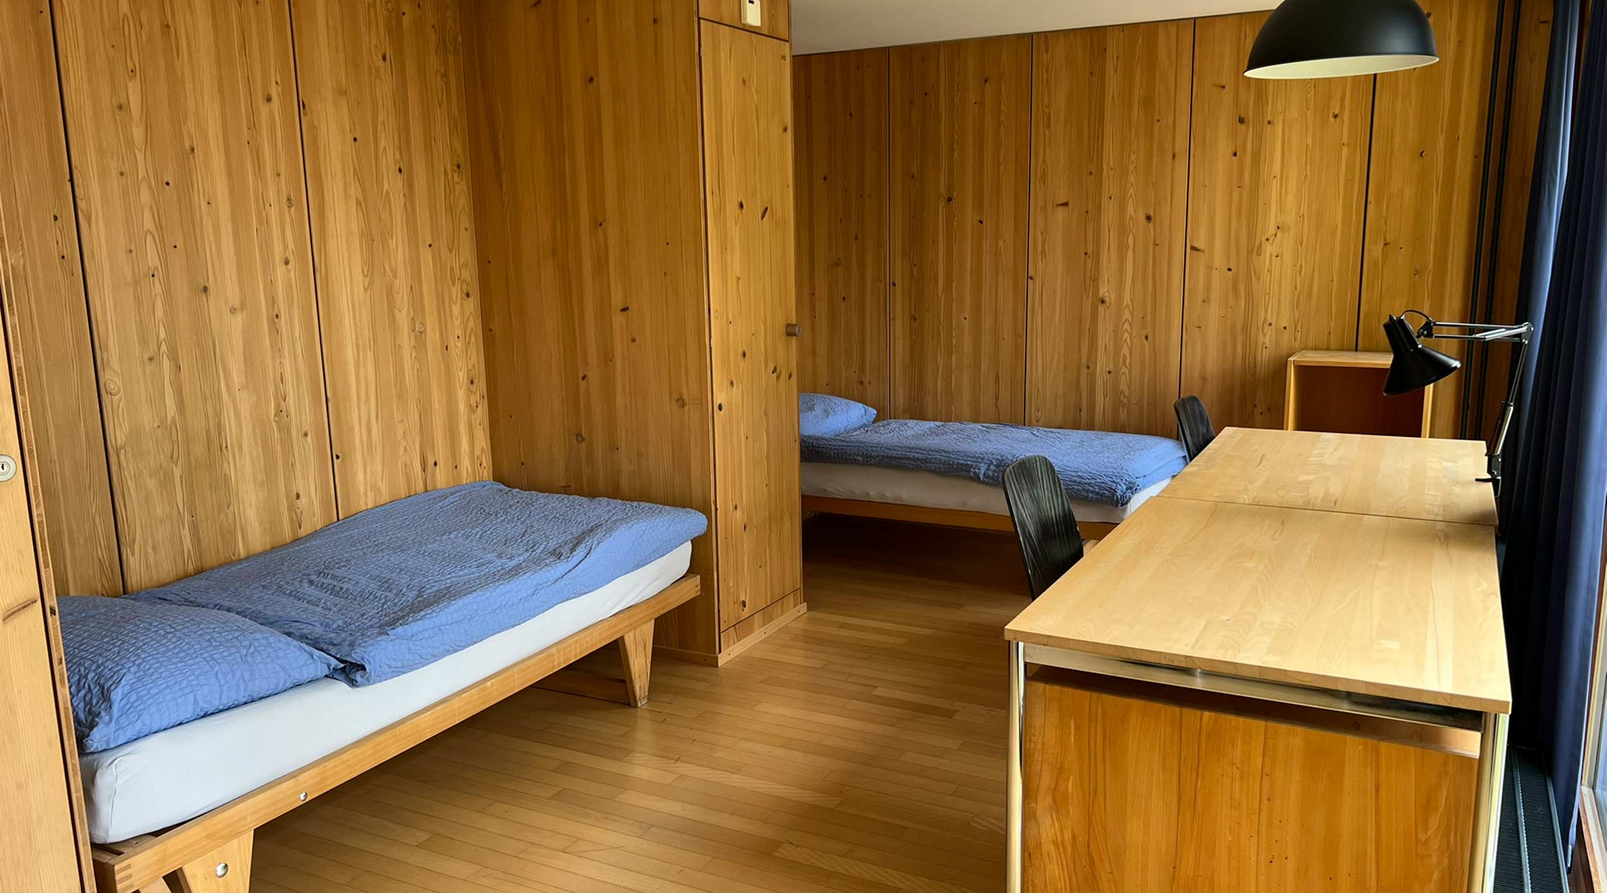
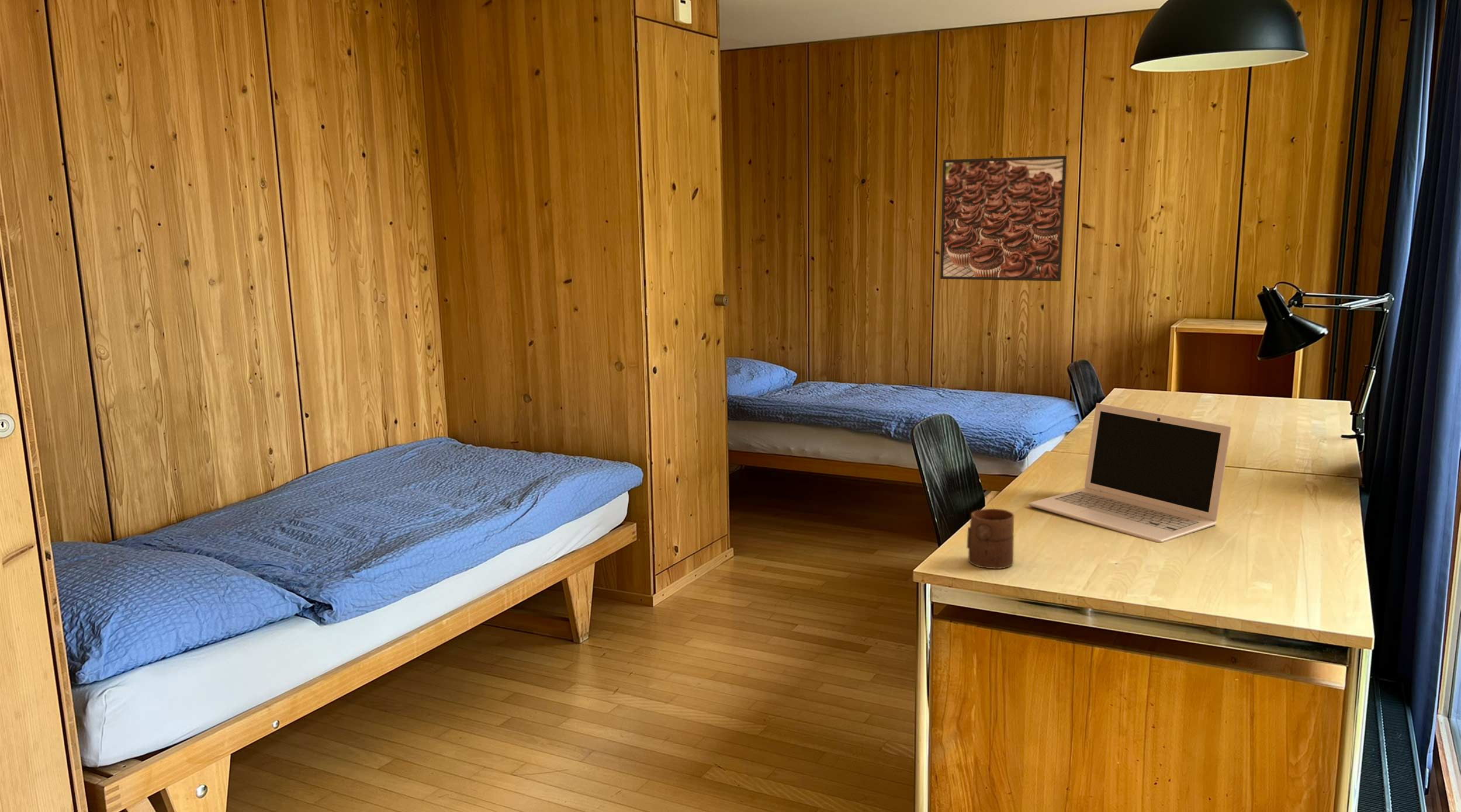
+ cup (991, 538)
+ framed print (1001, 220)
+ laptop (1126, 468)
